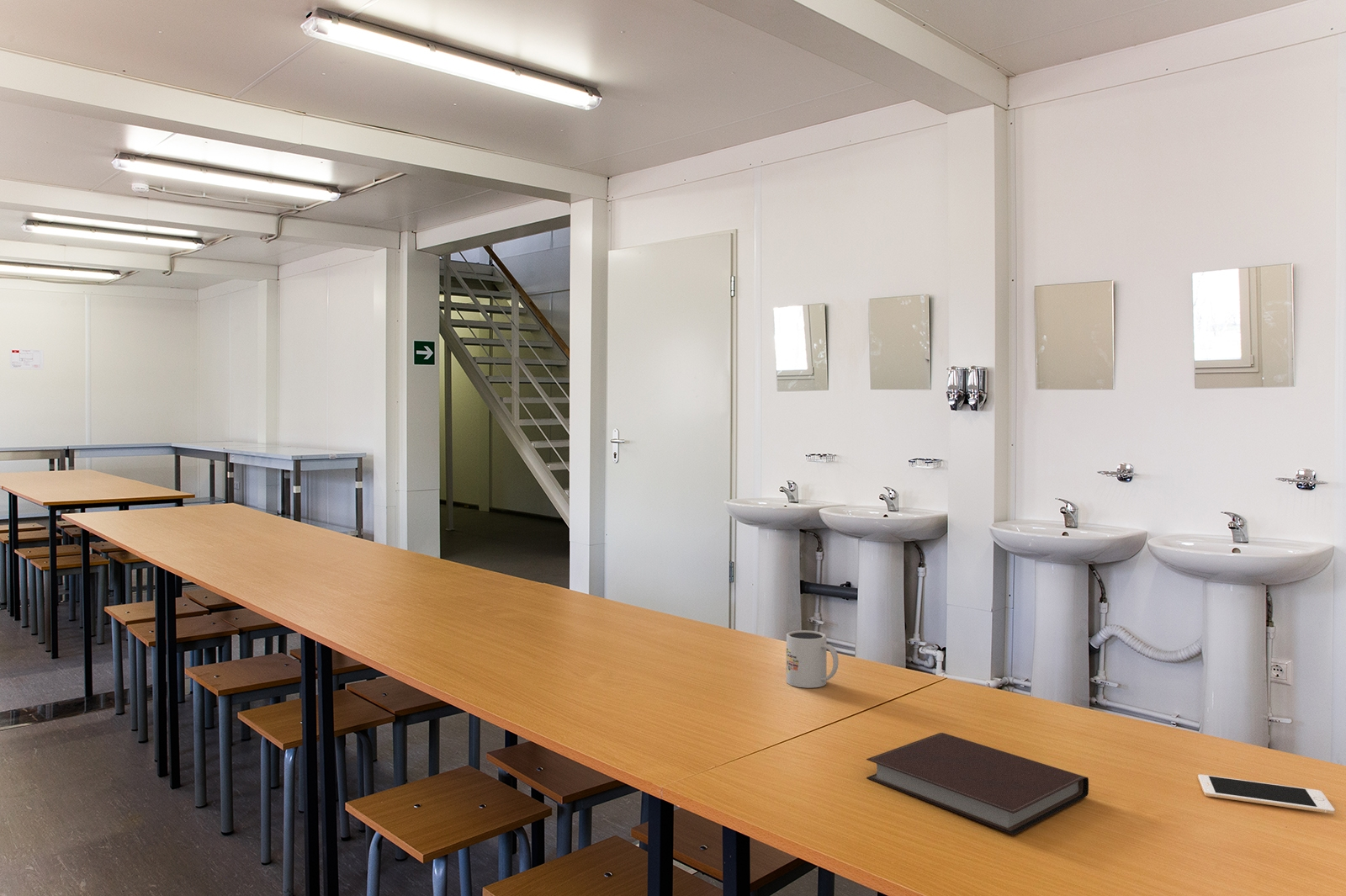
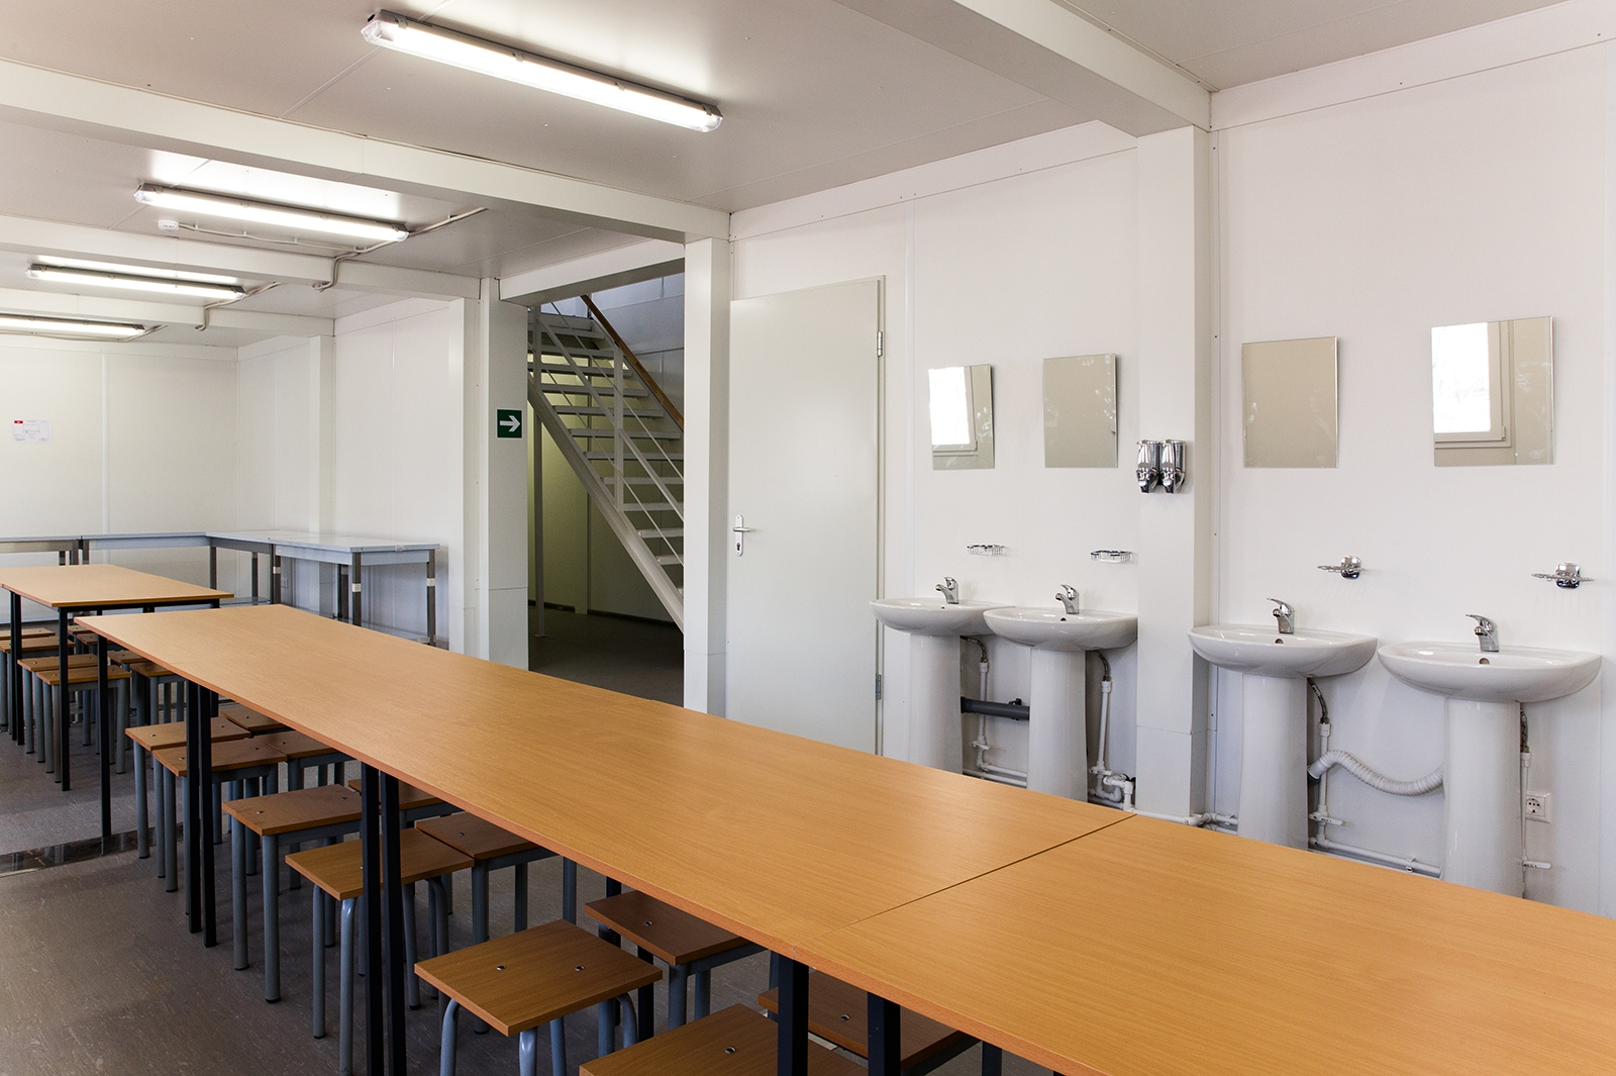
- notebook (974, 777)
- cell phone (1263, 793)
- mug (813, 660)
